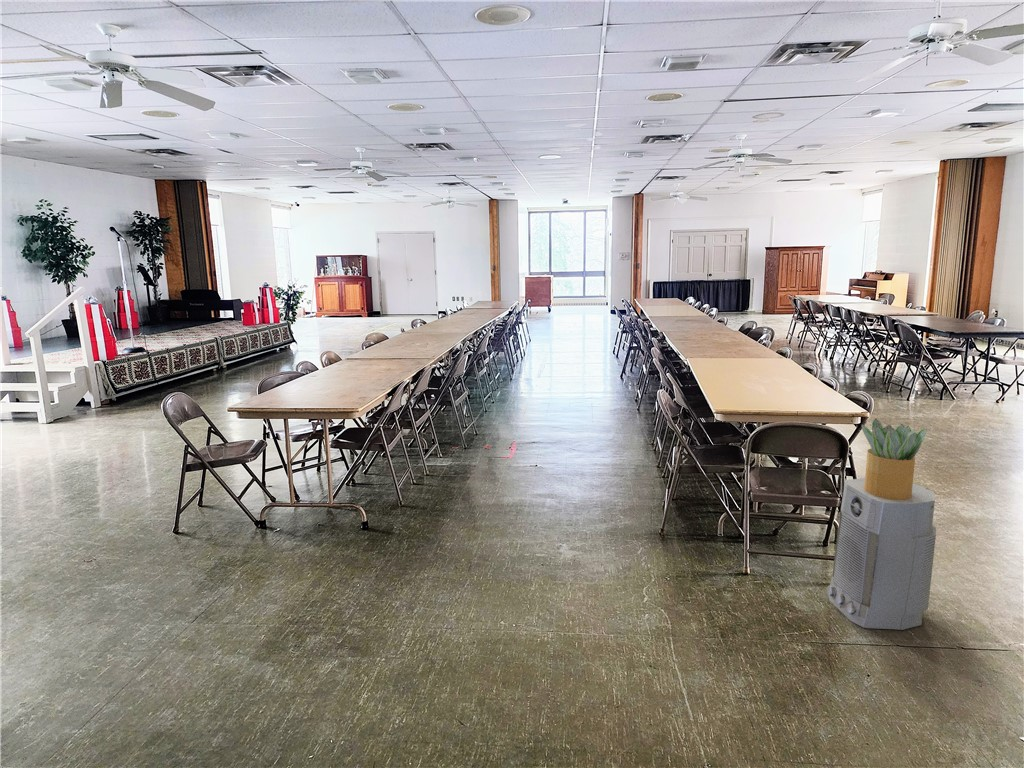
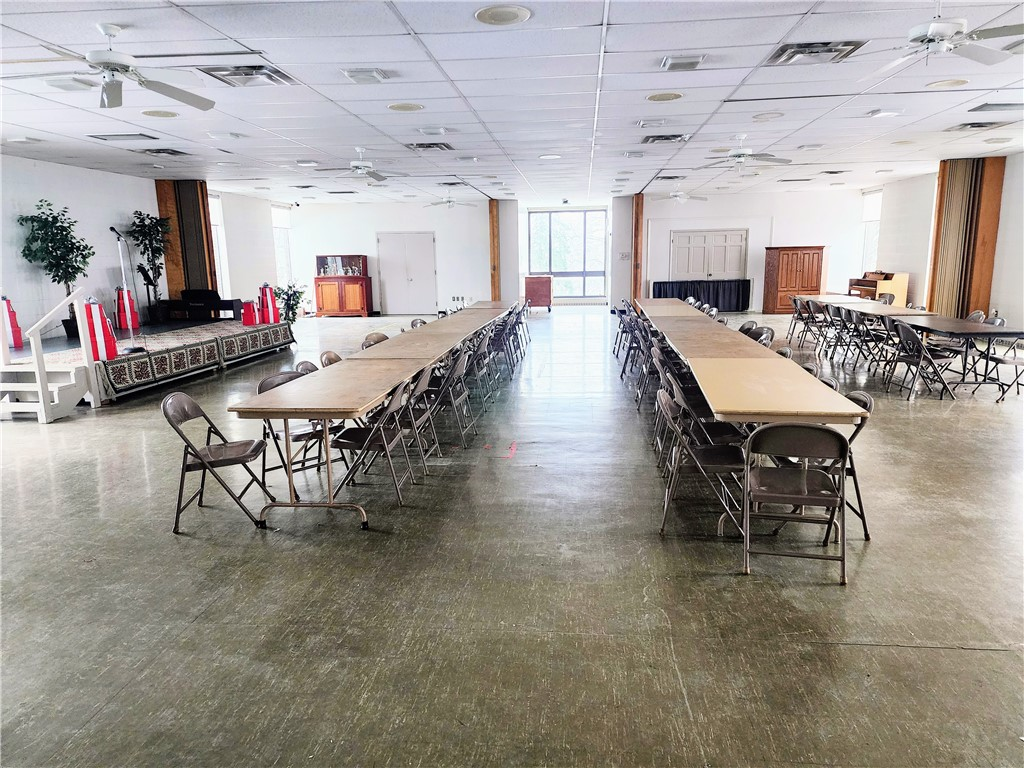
- air purifier (884, 550)
- potted plant (892, 458)
